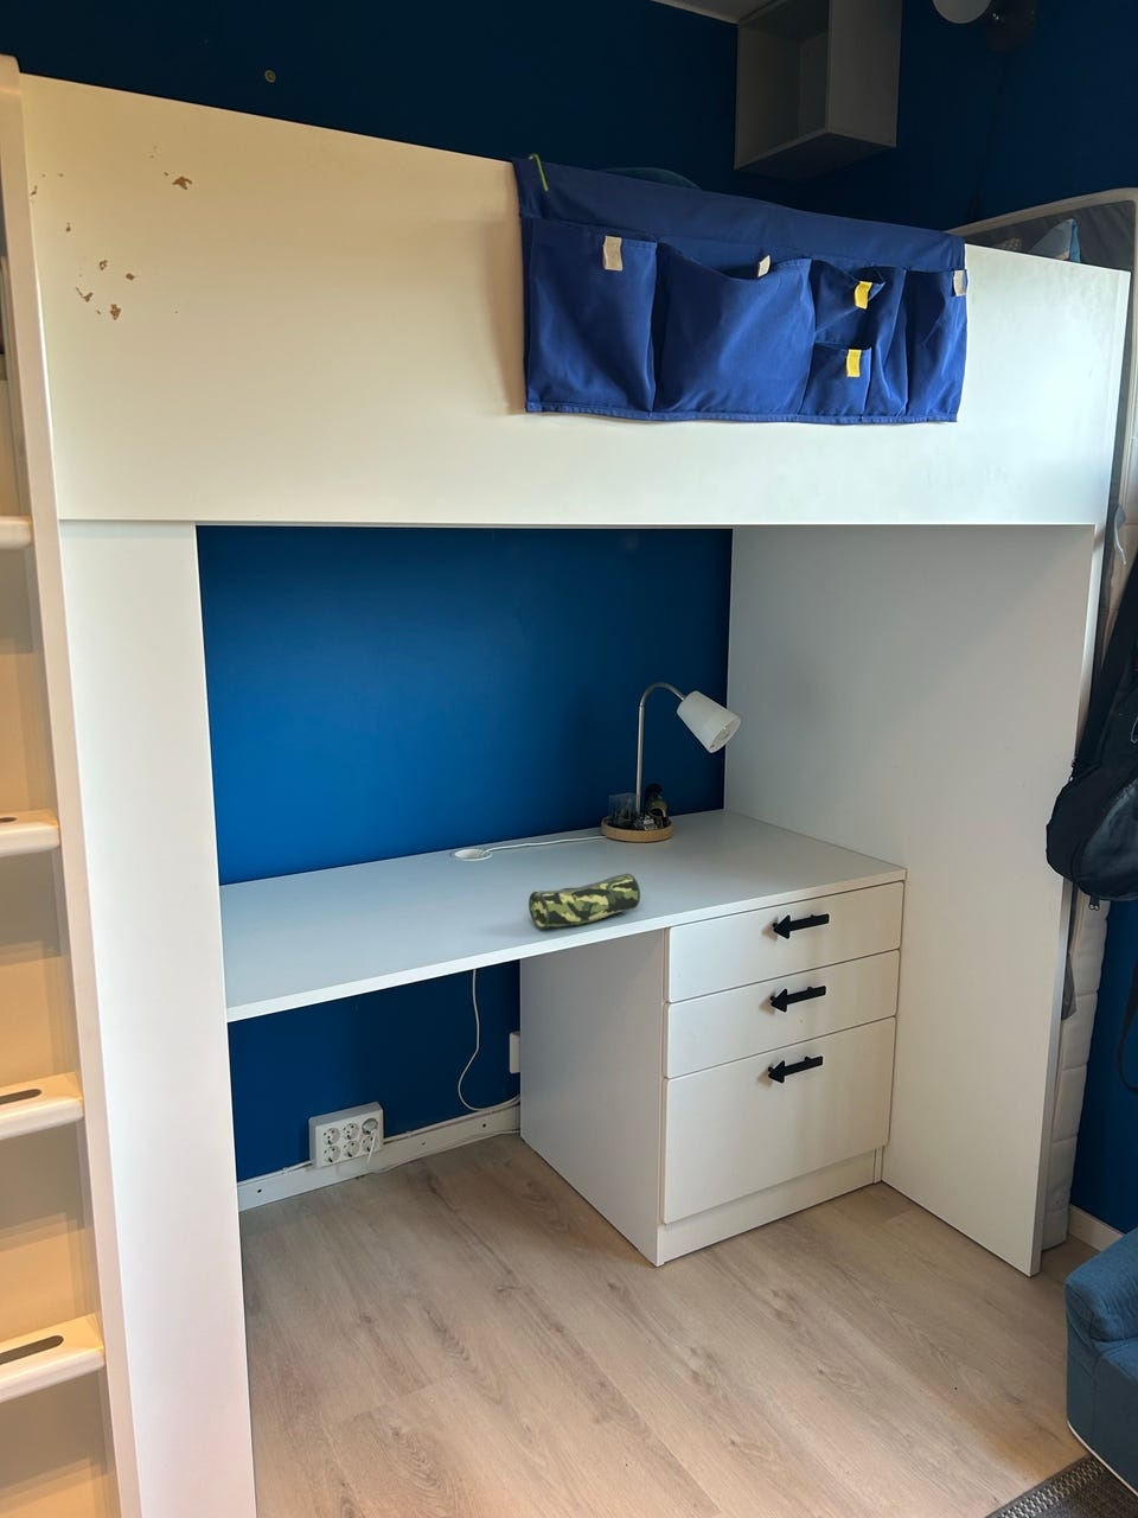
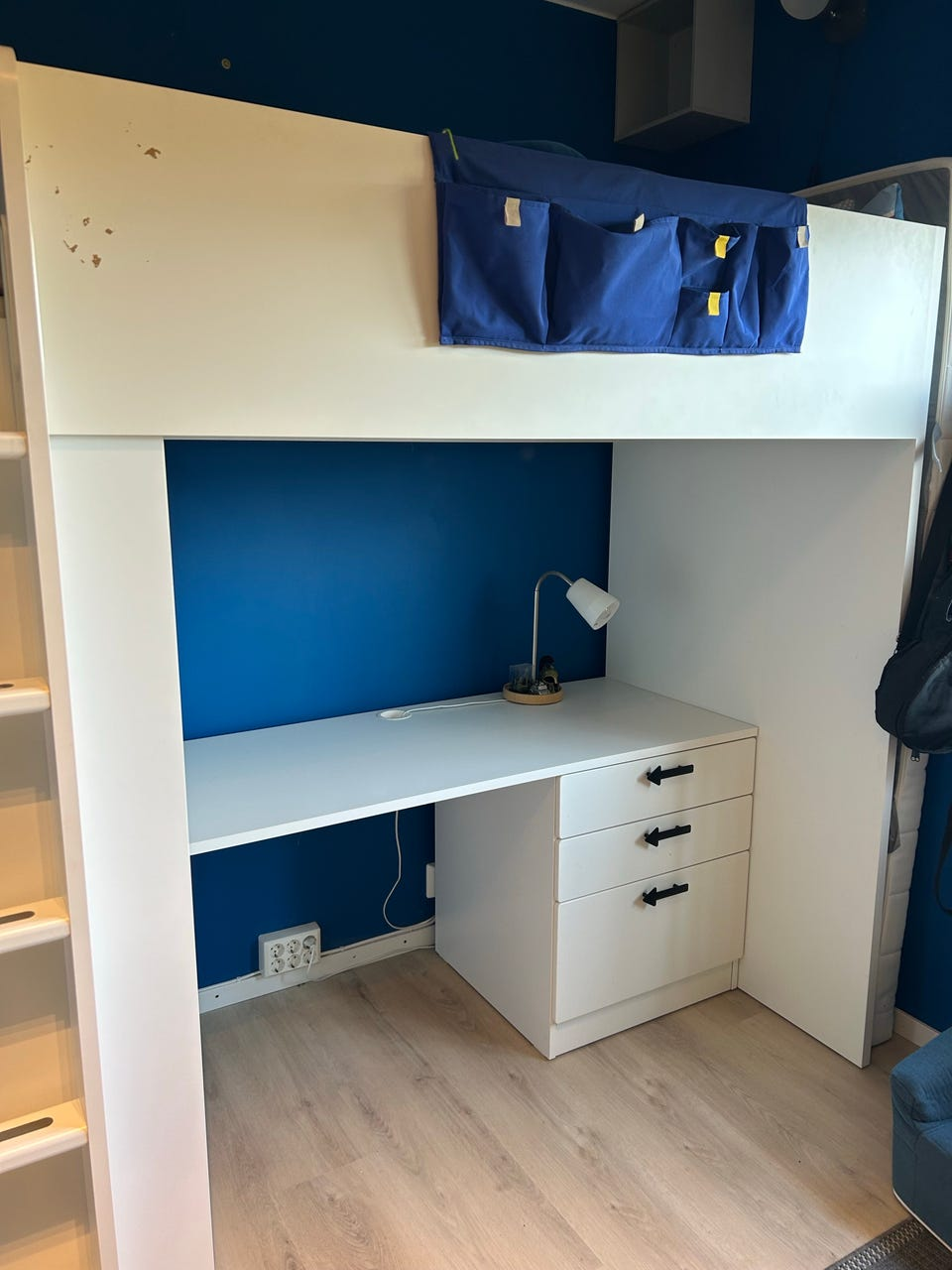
- pencil case (582, 901)
